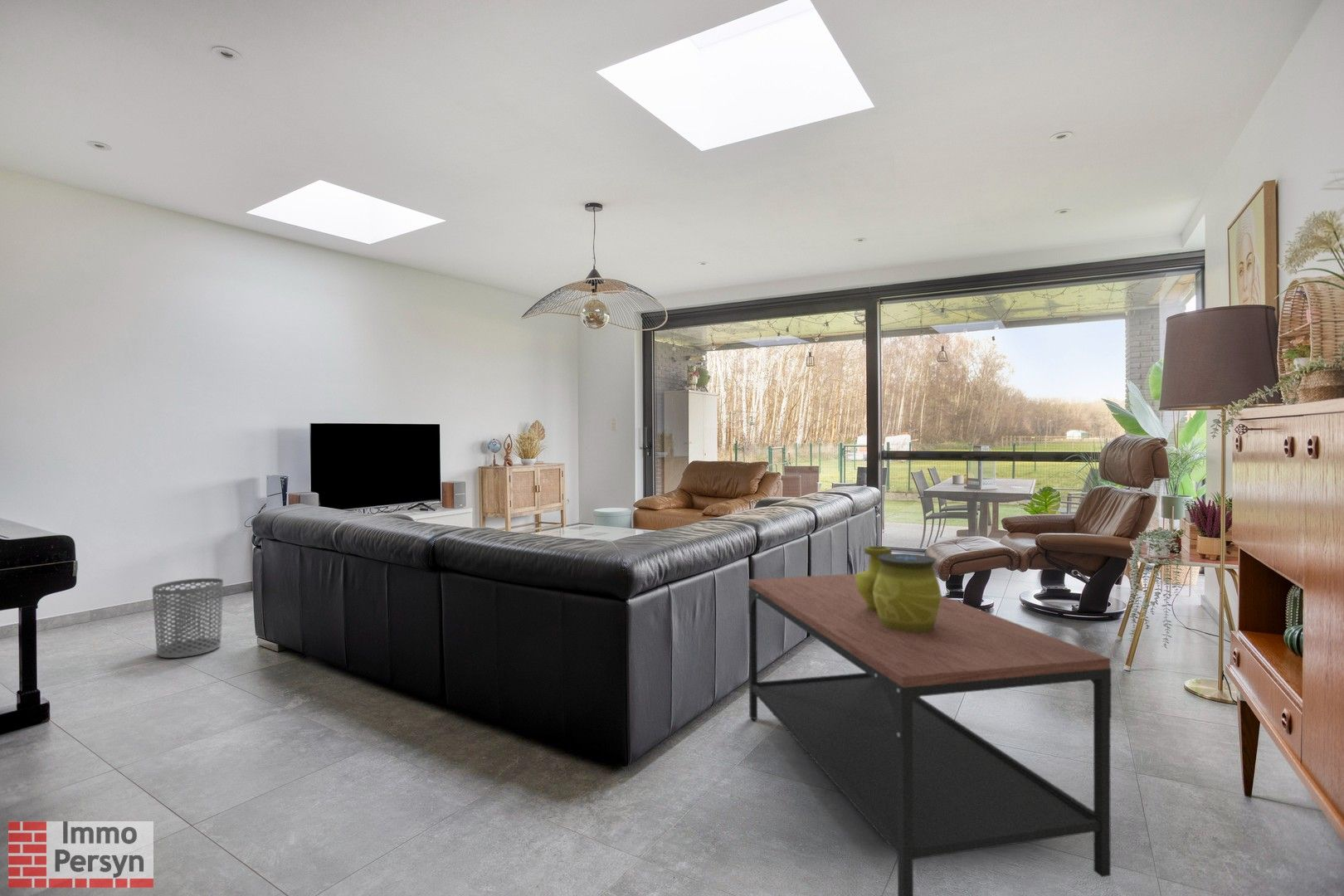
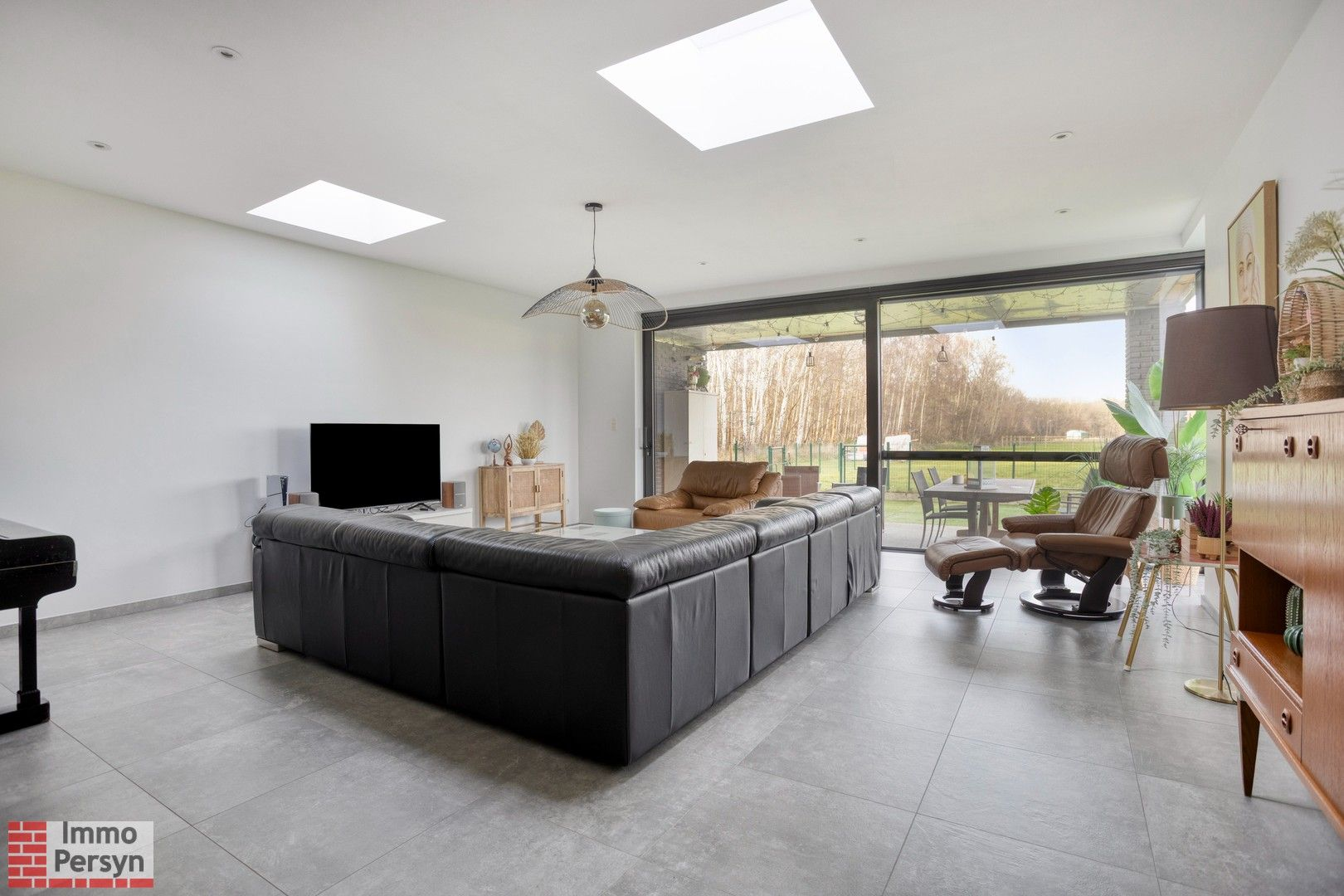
- coffee table (889, 694)
- waste bin (188, 617)
- decorative vase (893, 585)
